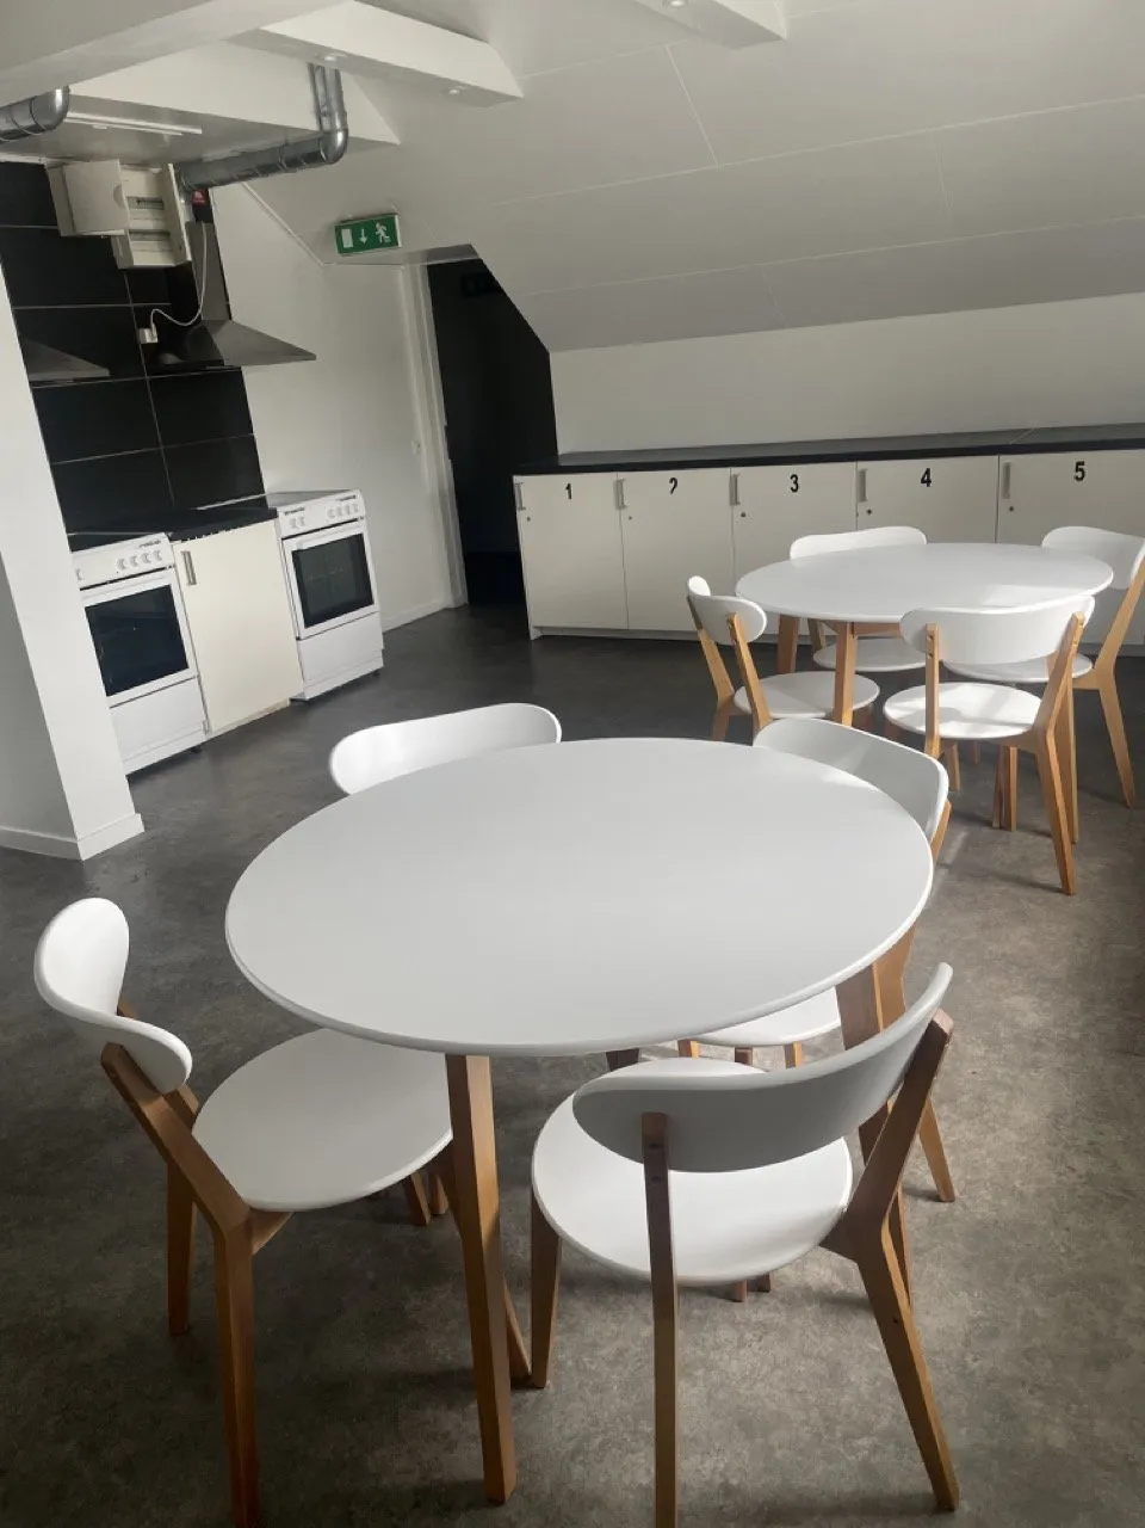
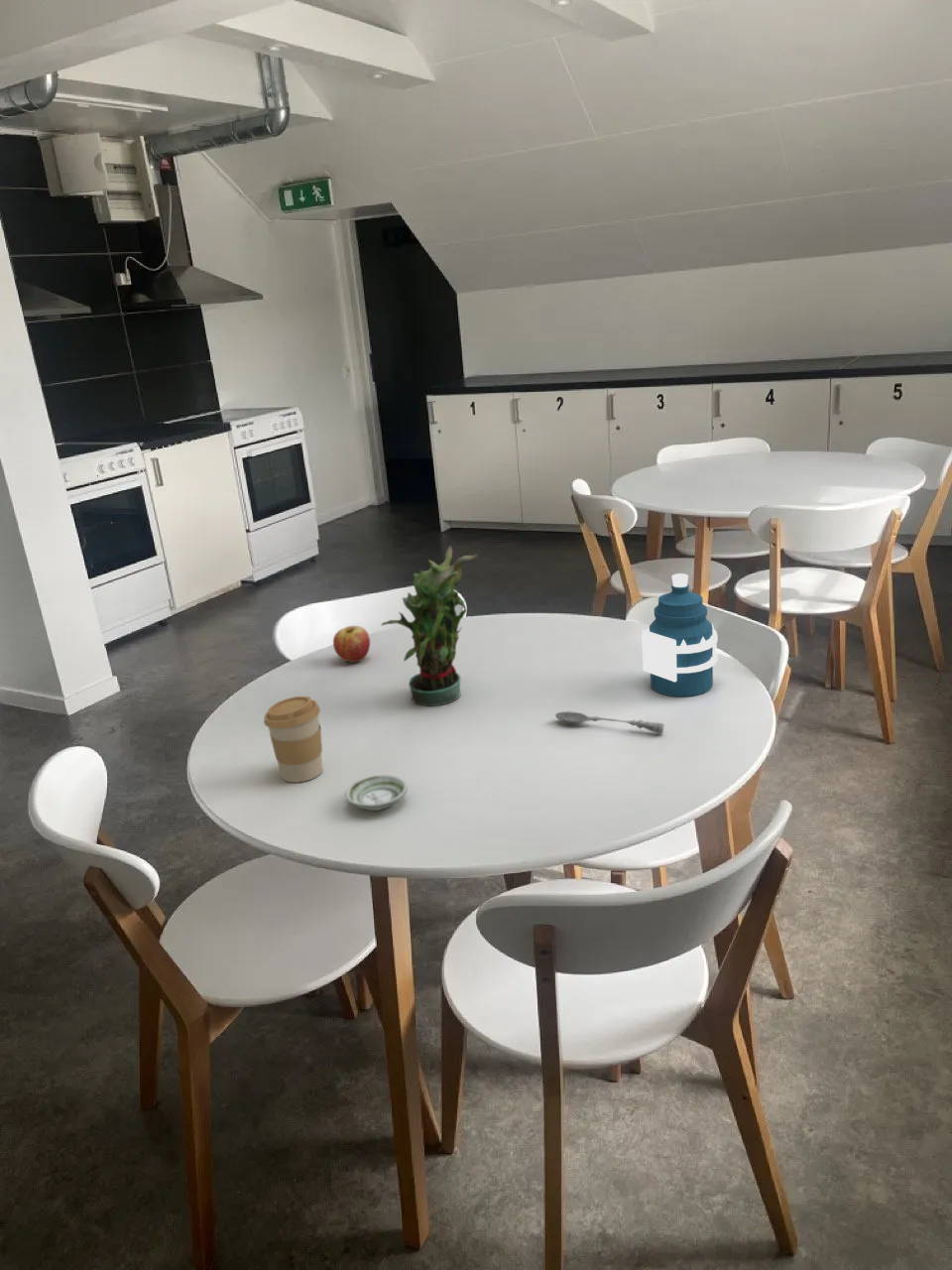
+ potted plant (438, 627)
+ saucer (377, 796)
+ soupspoon (608, 719)
+ water bottle (679, 631)
+ coffee cup (296, 737)
+ fruit (351, 643)
